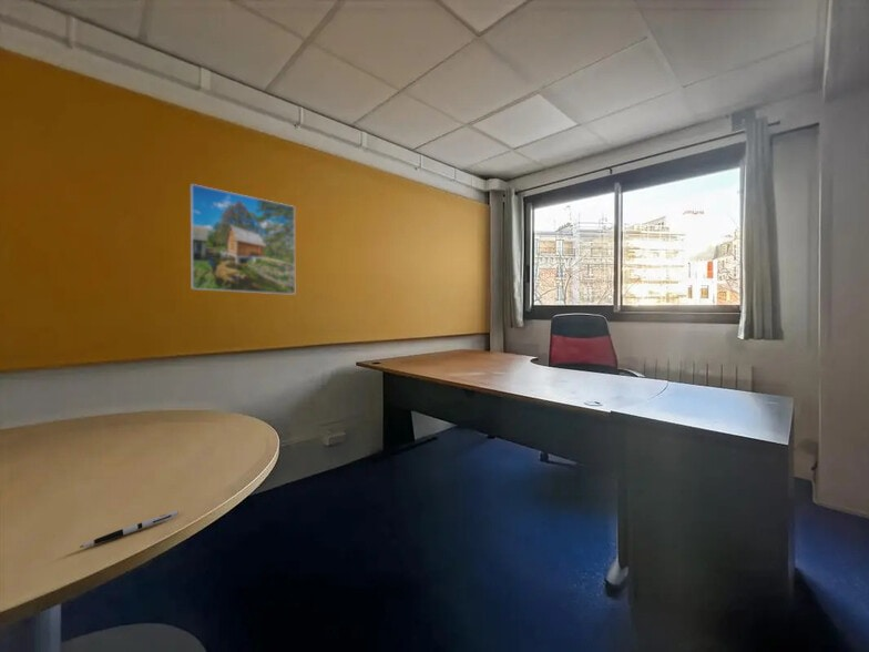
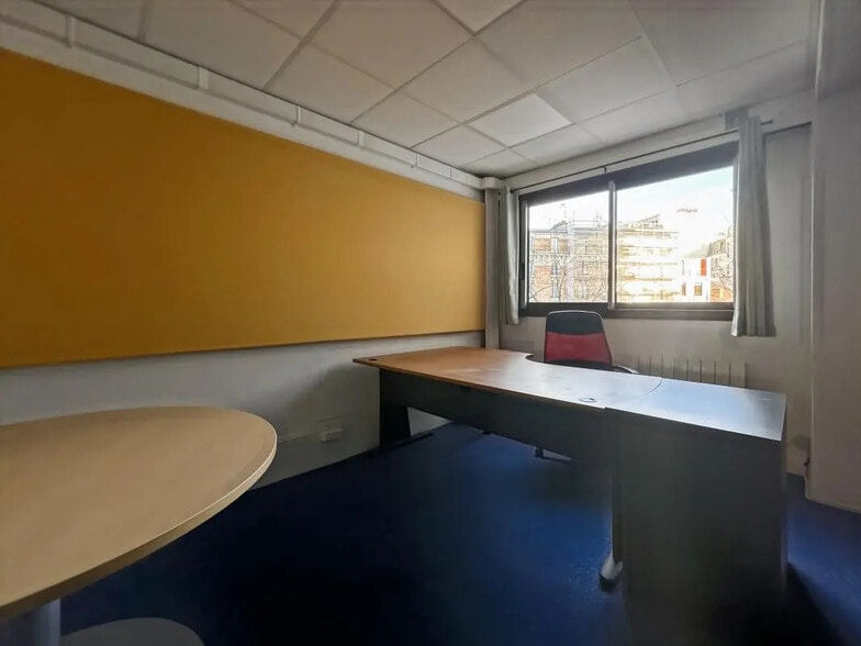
- pen (132, 528)
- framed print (246, 244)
